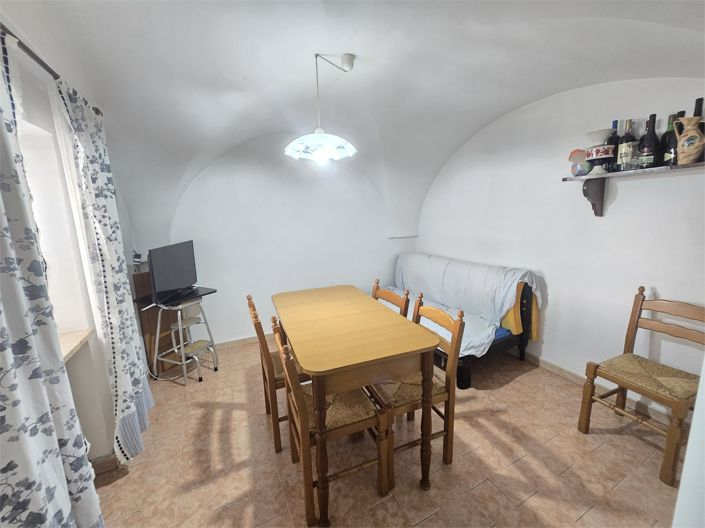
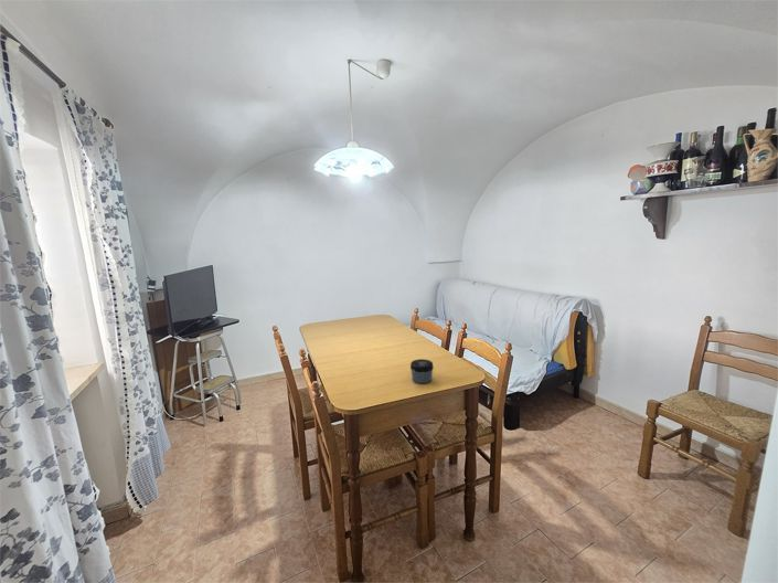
+ jar (422, 371)
